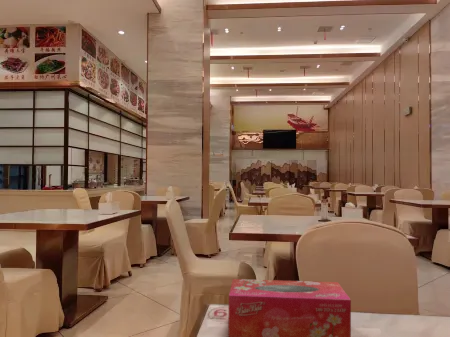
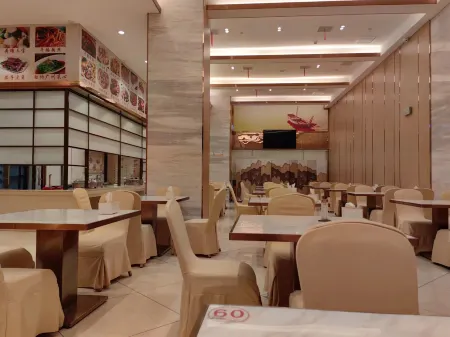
- tissue box (286, 307)
